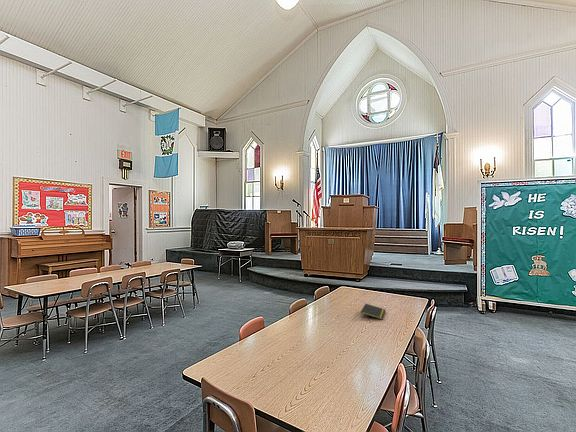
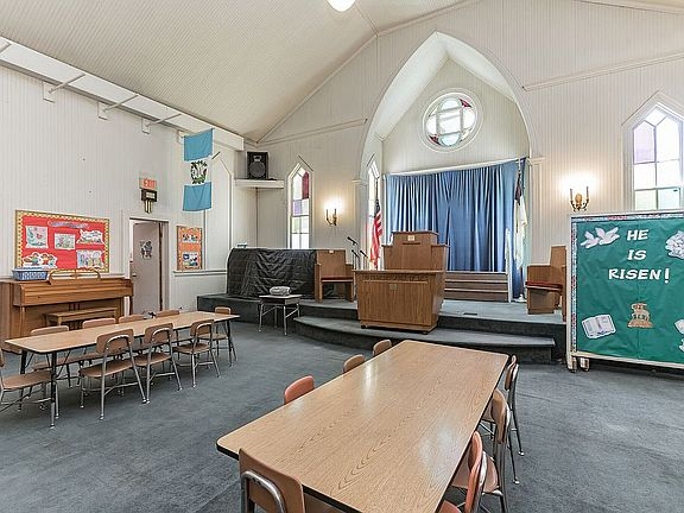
- notepad (373, 311)
